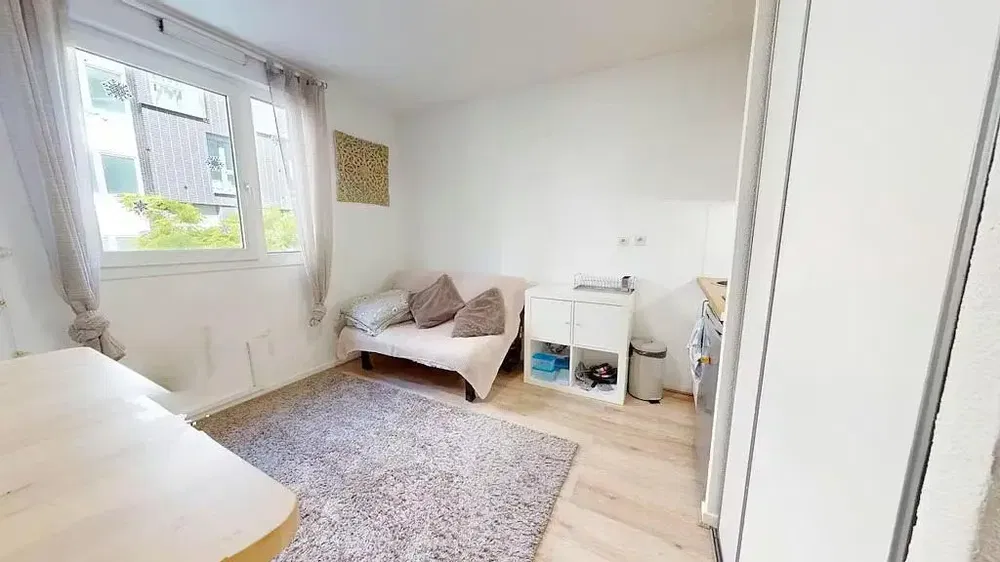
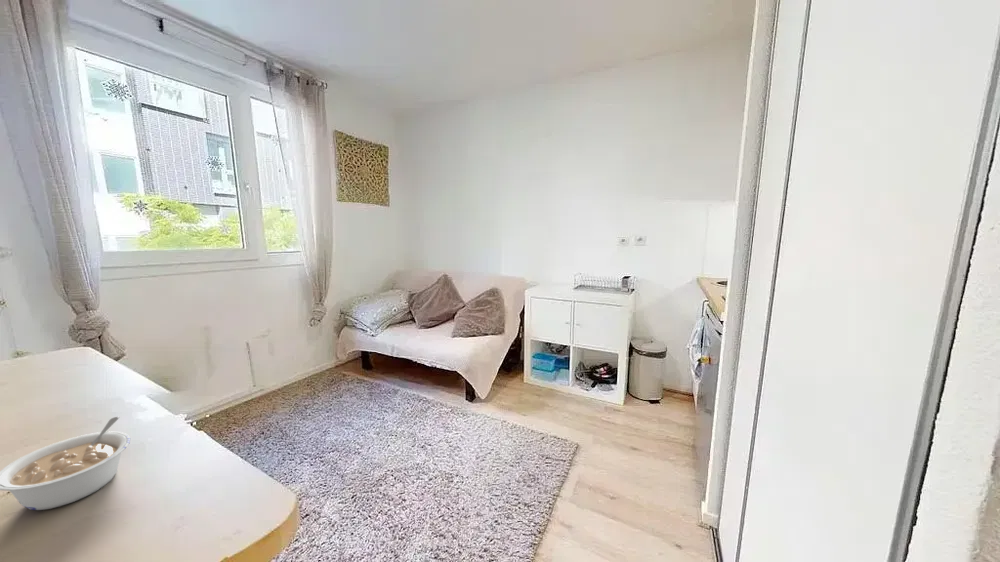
+ legume (69, 467)
